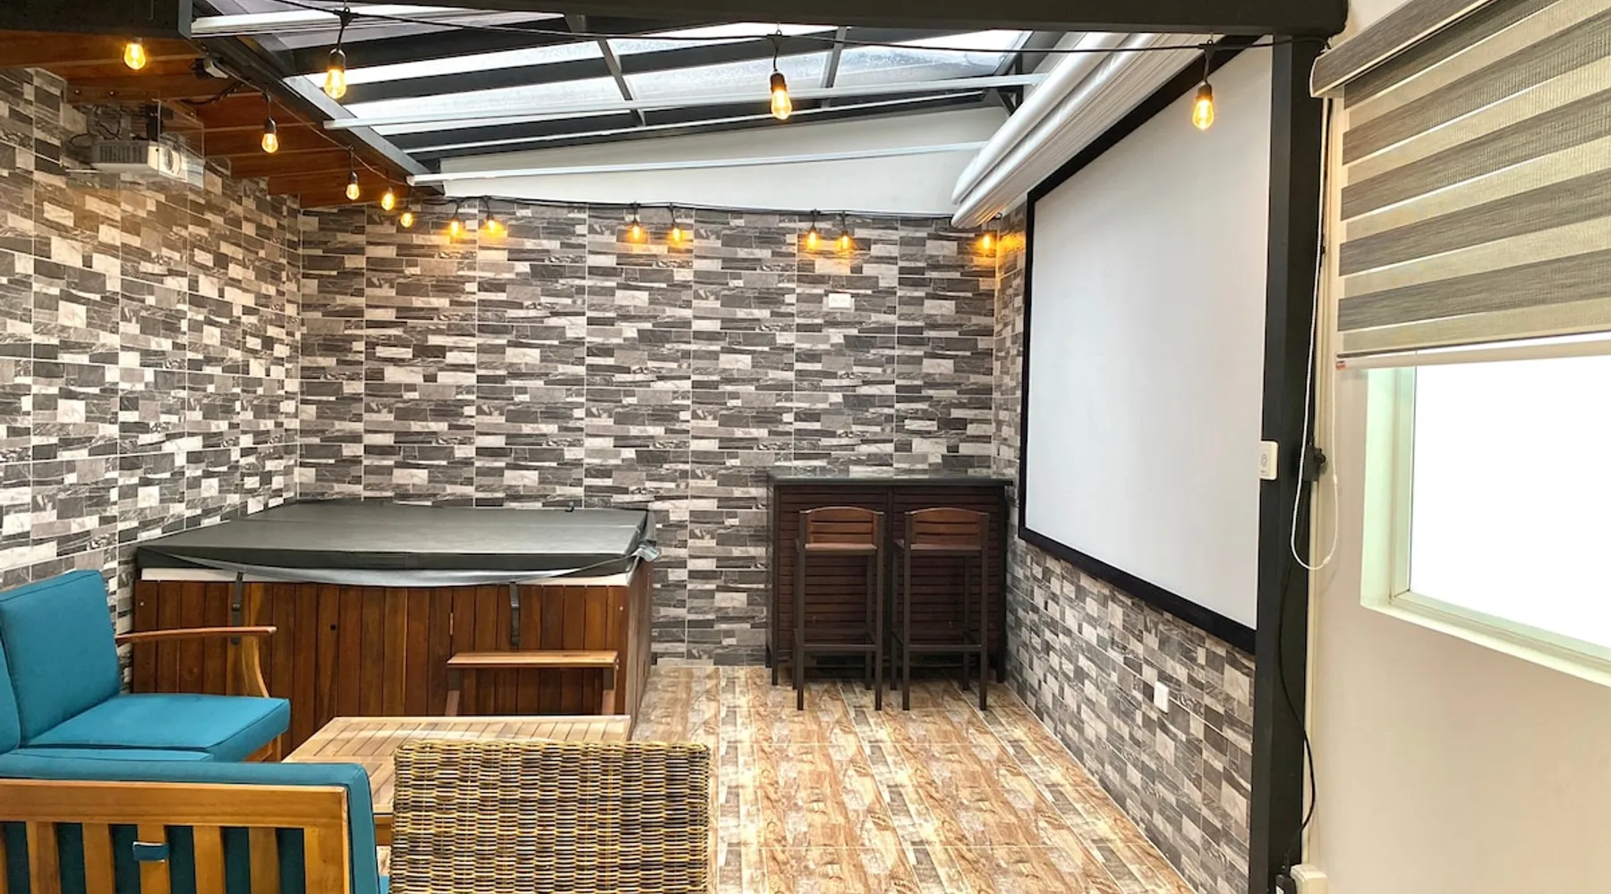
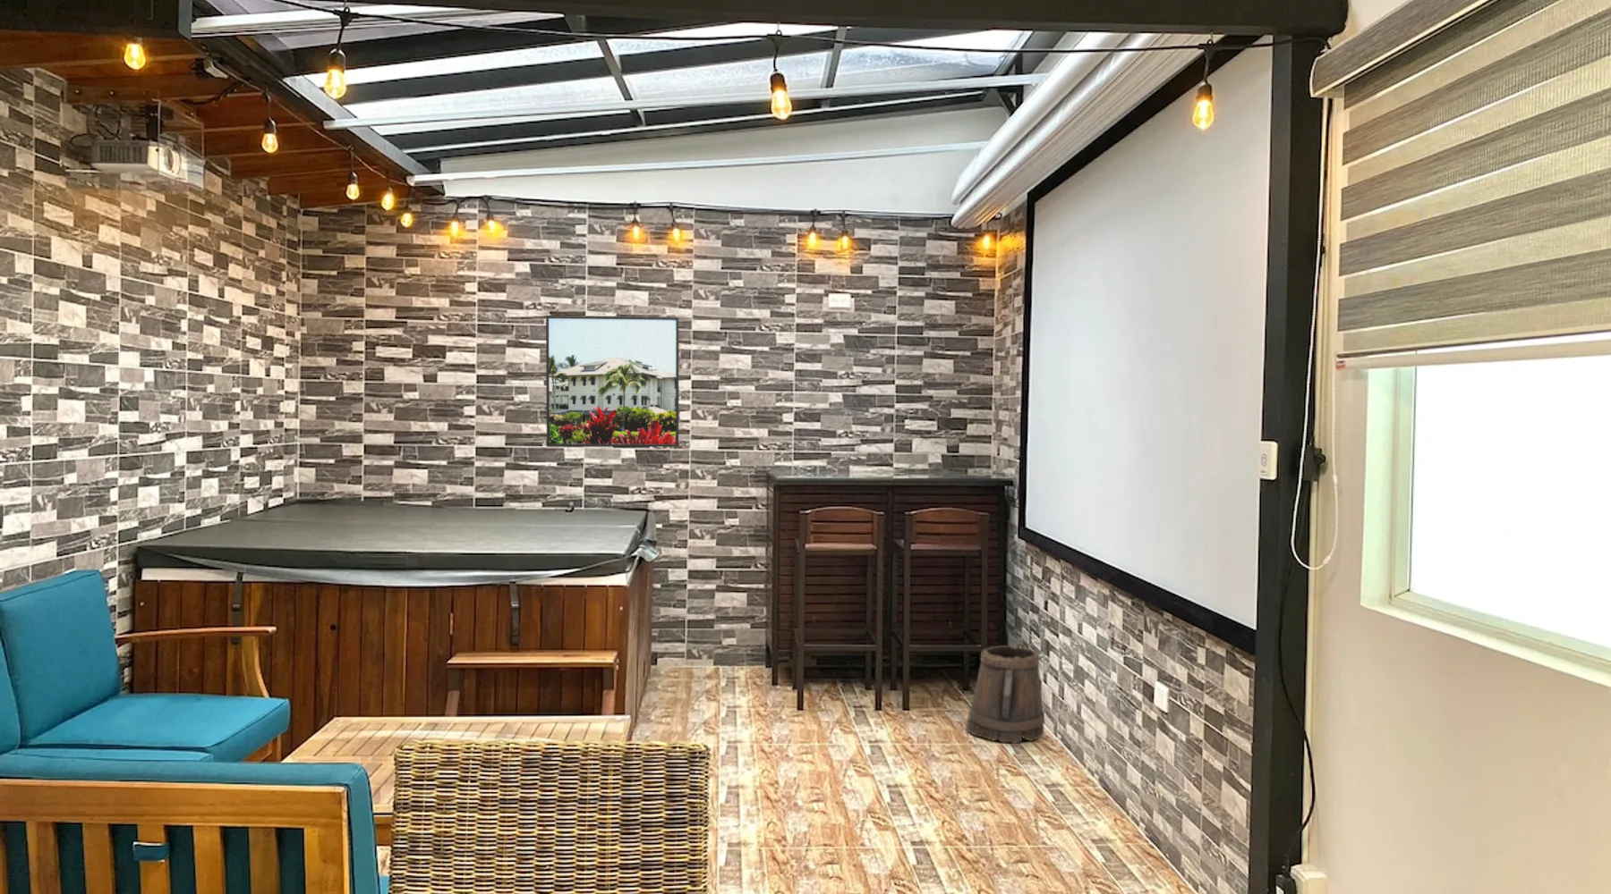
+ bucket (1006, 691)
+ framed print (613, 382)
